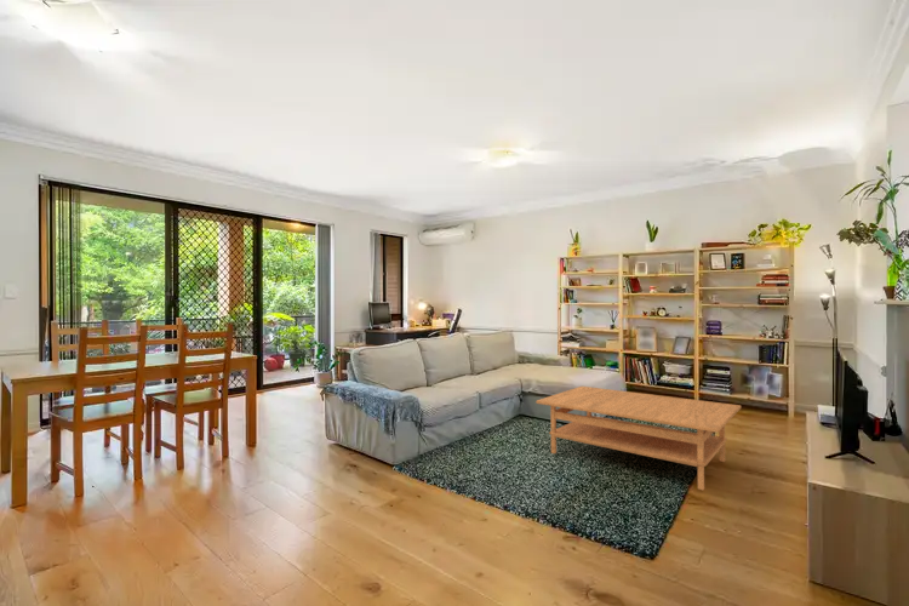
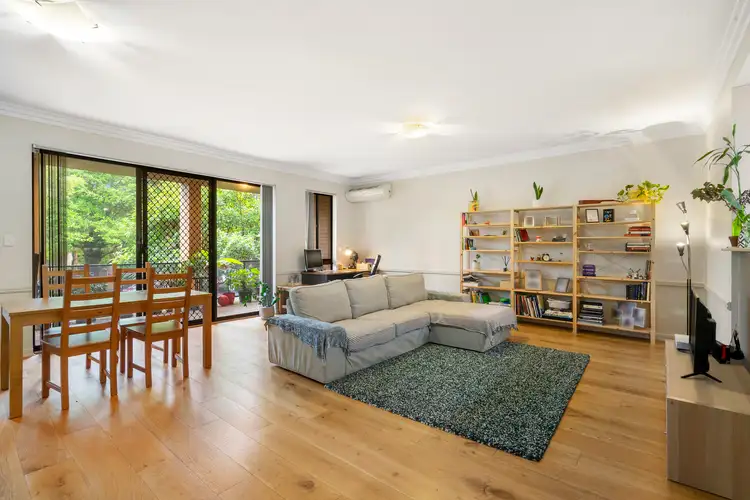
- coffee table (635, 429)
